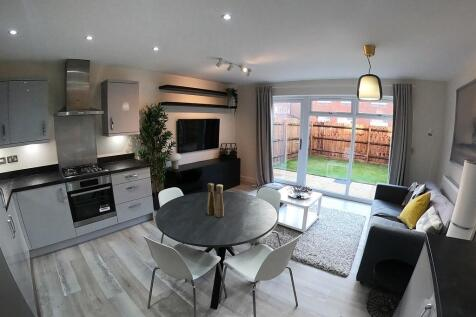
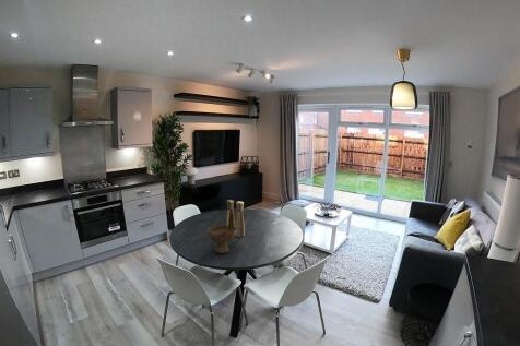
+ bowl (222, 238)
